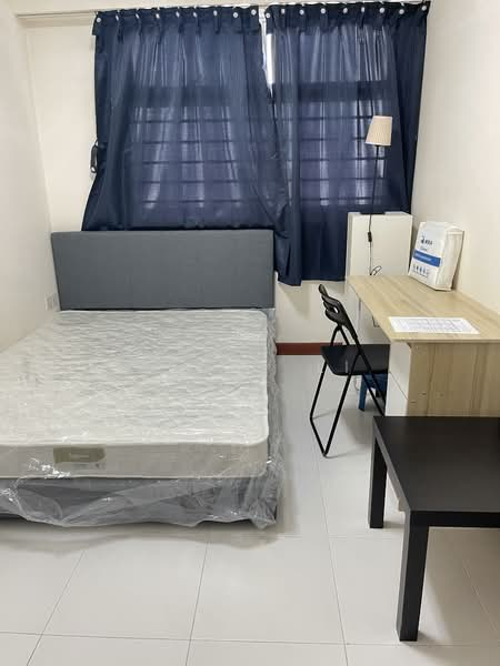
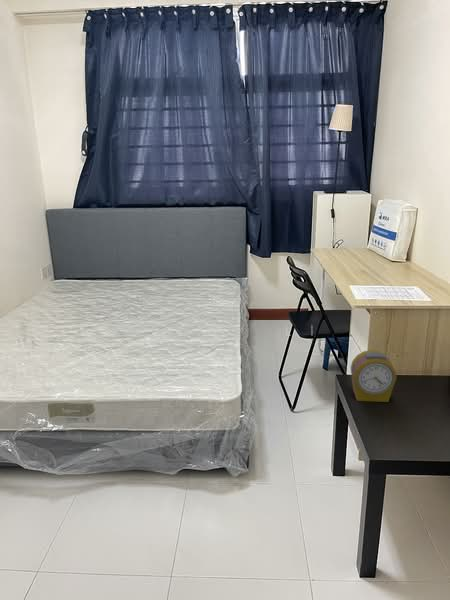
+ alarm clock (372, 375)
